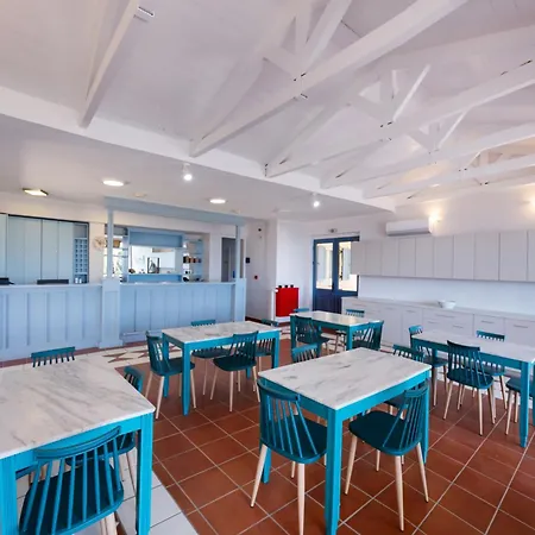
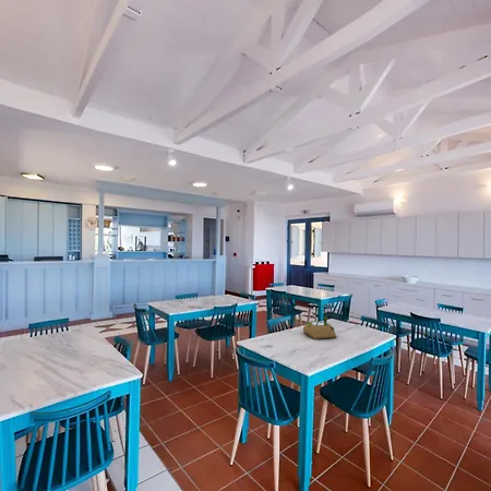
+ succulent planter (319, 325)
